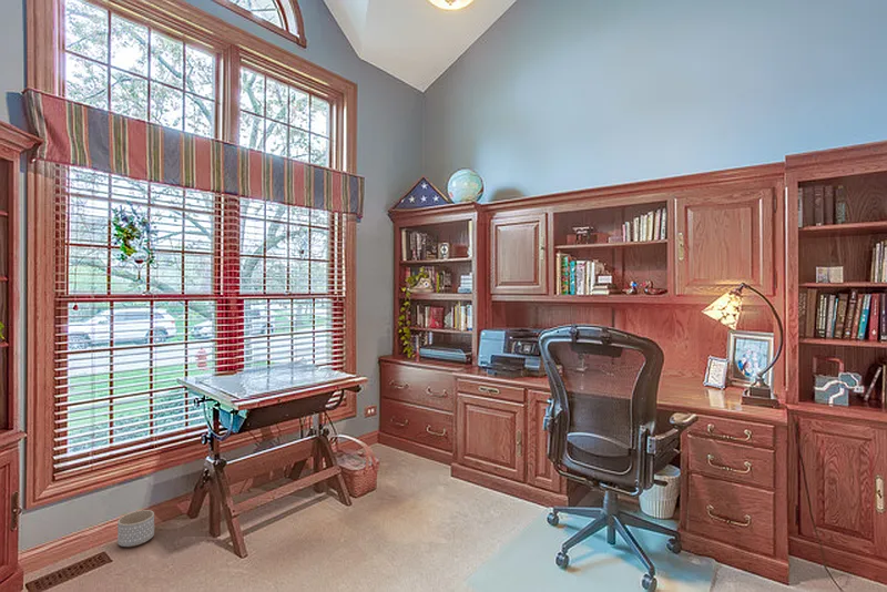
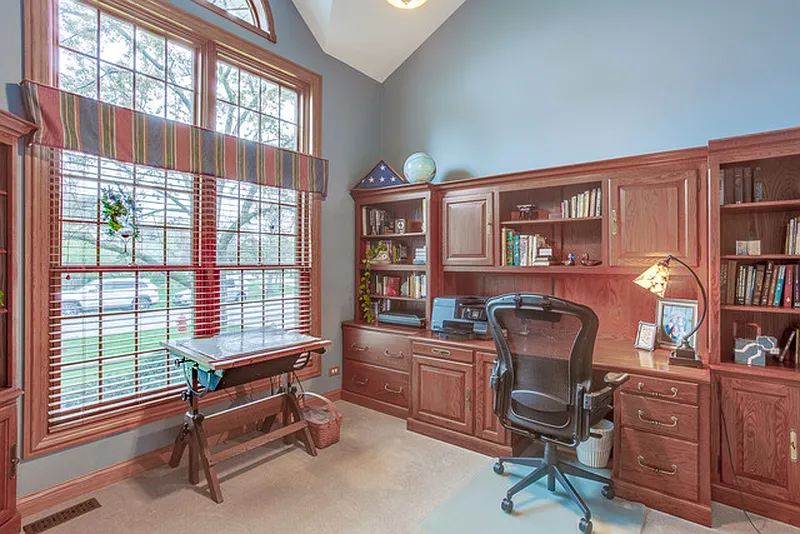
- planter (135, 528)
